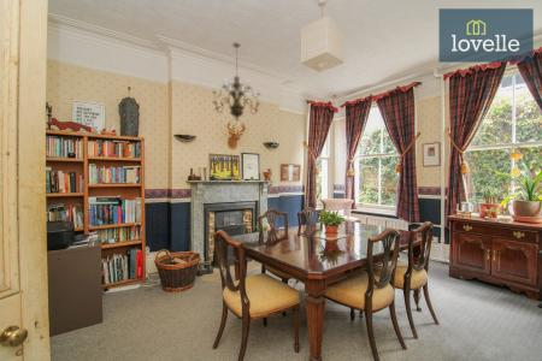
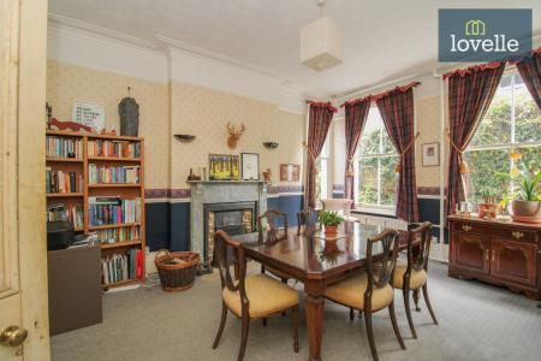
- chandelier (236, 82)
